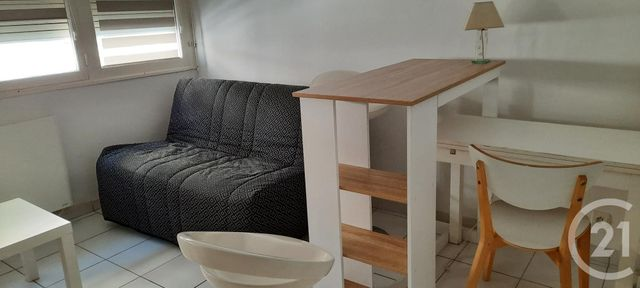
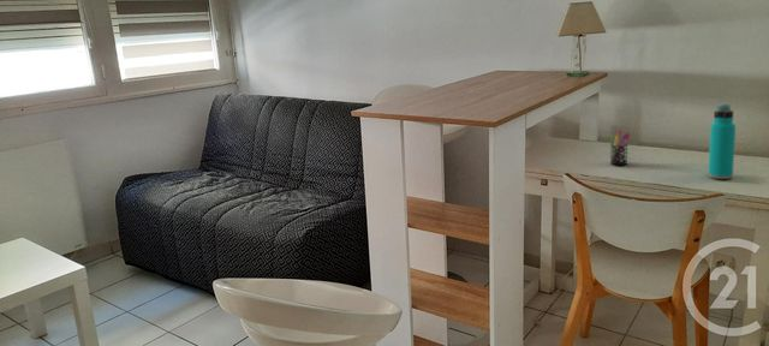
+ pen holder (618, 147)
+ water bottle (722, 141)
